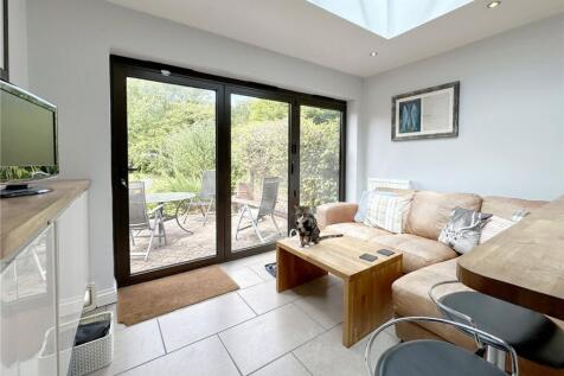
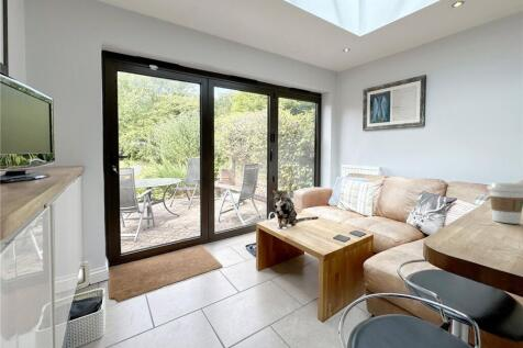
+ coffee cup (505, 202)
